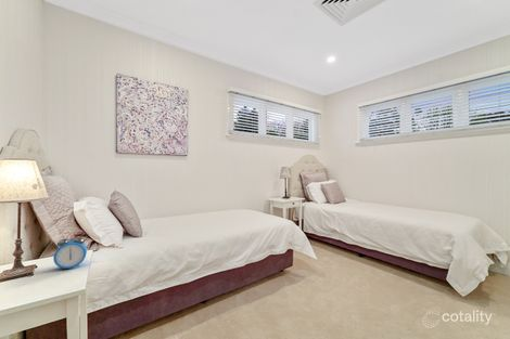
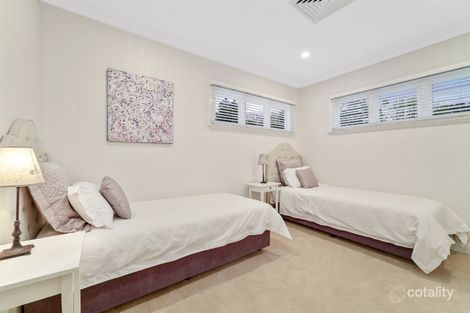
- alarm clock (71, 252)
